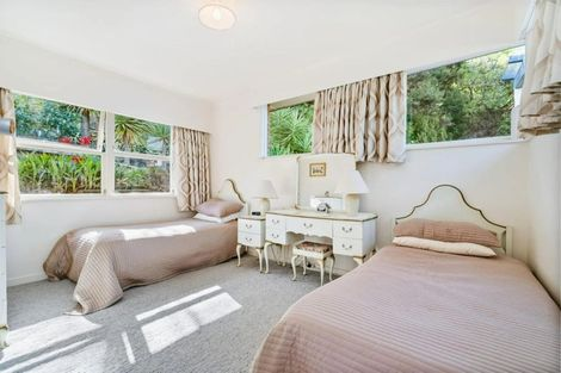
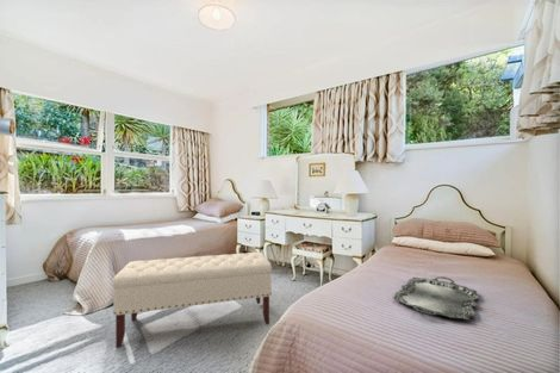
+ bench (199, 291)
+ serving tray (436, 294)
